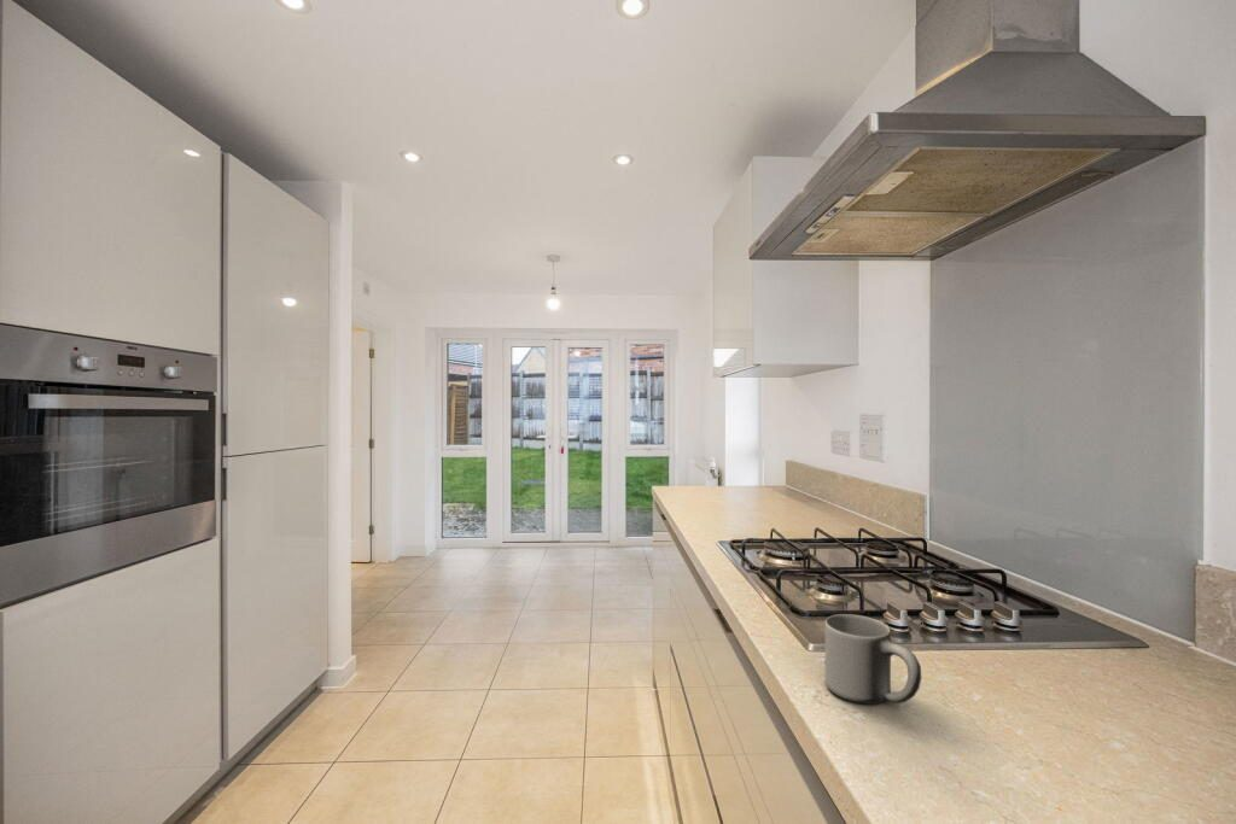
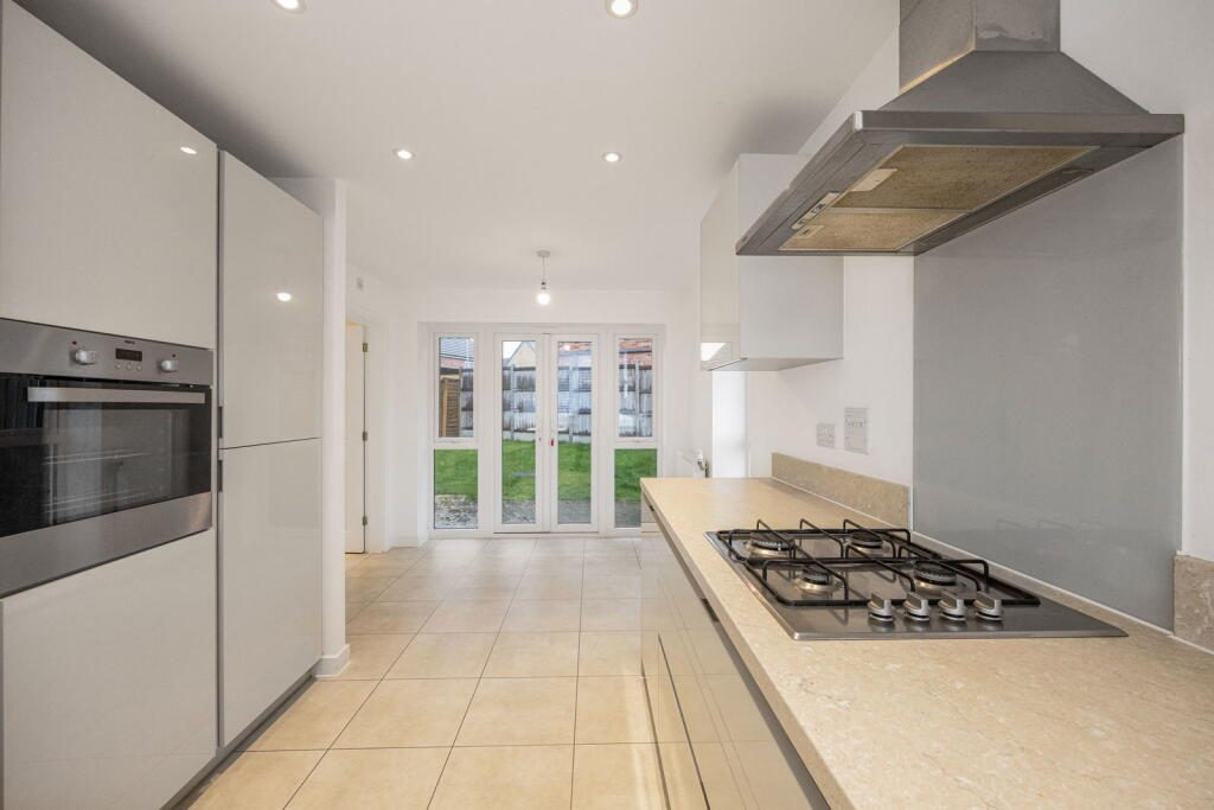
- mug (870, 664)
